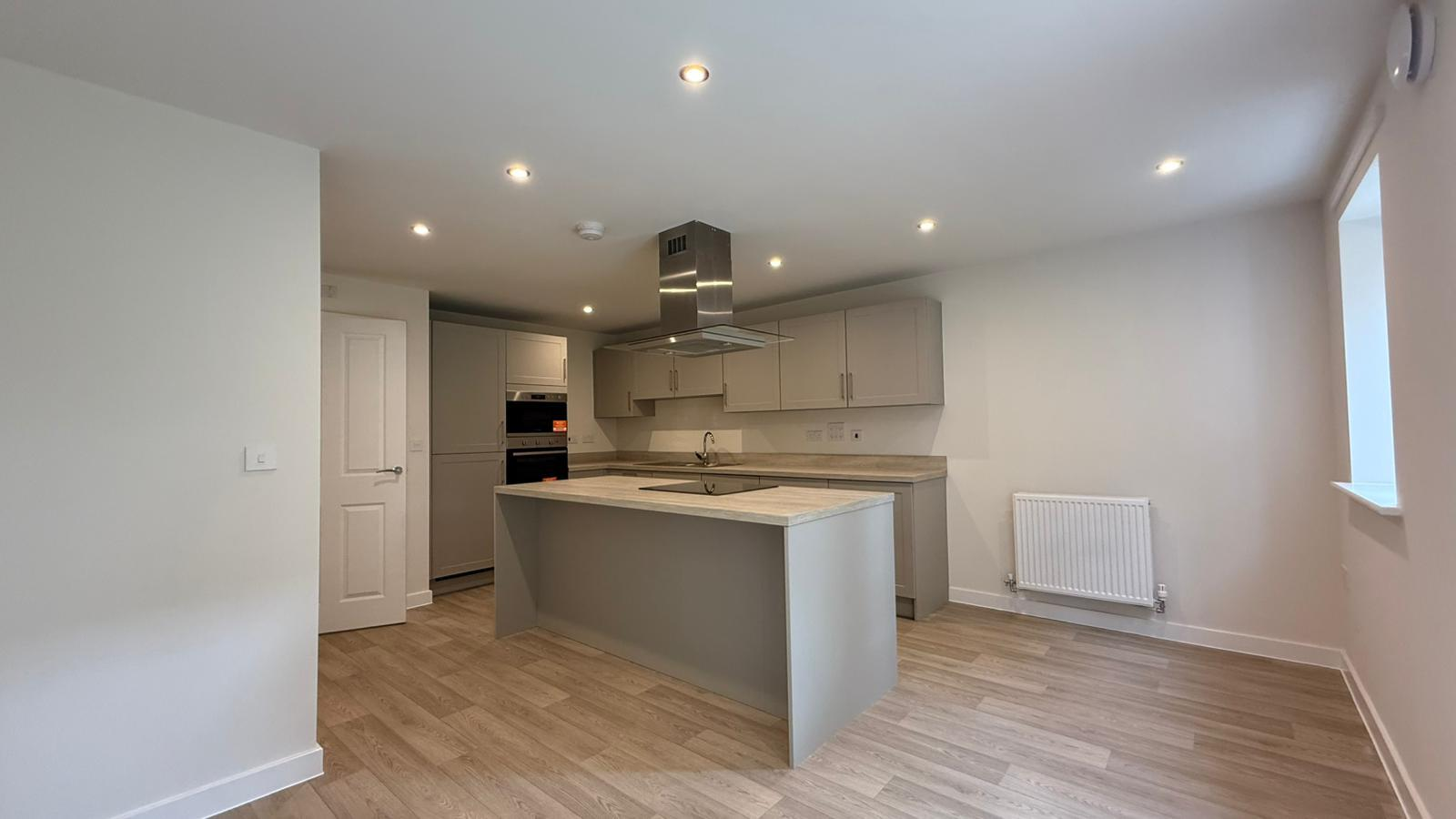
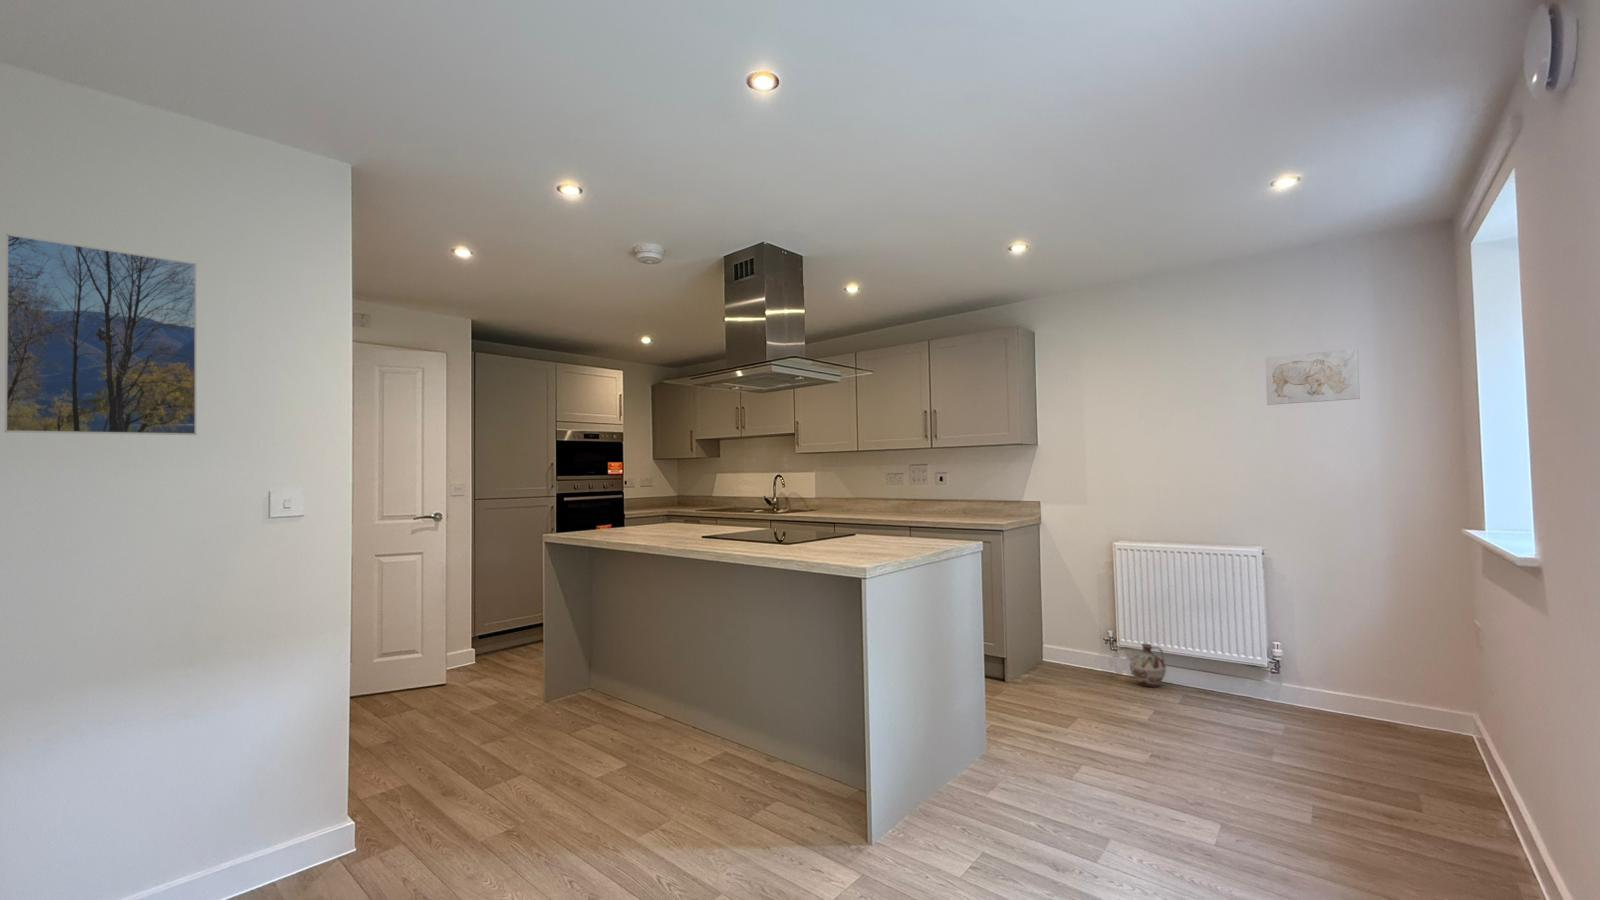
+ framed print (107, 341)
+ wall art (1310, 377)
+ ceramic jug (1147, 663)
